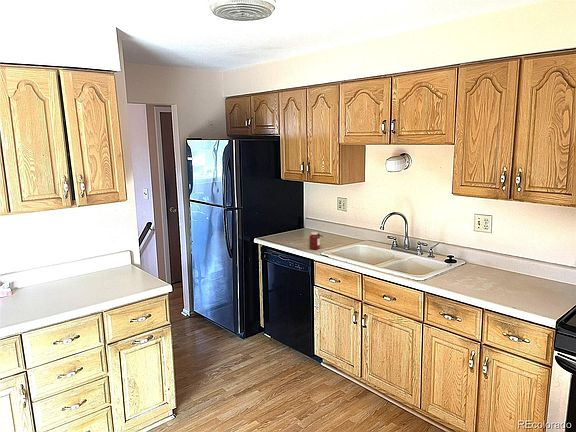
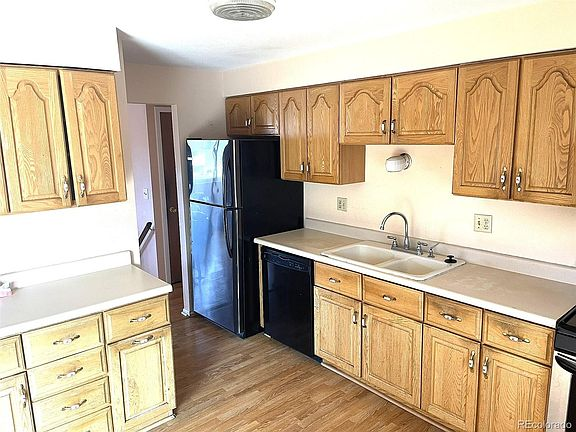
- jar (316, 240)
